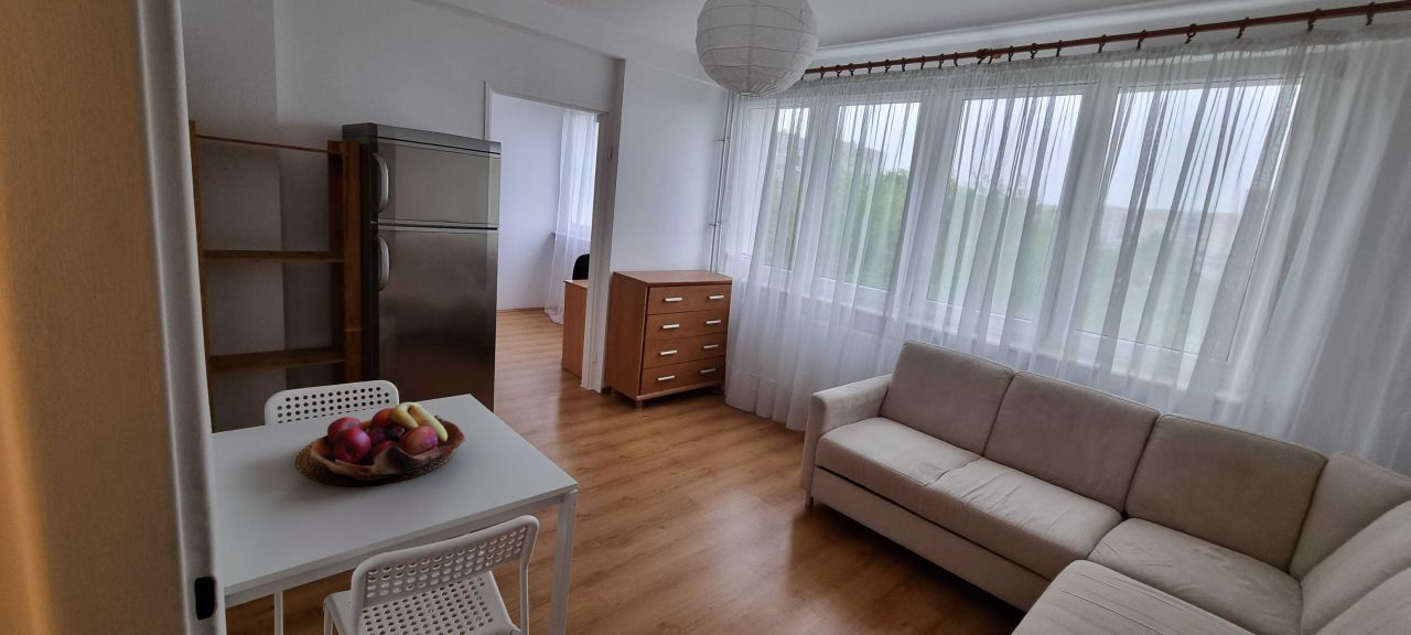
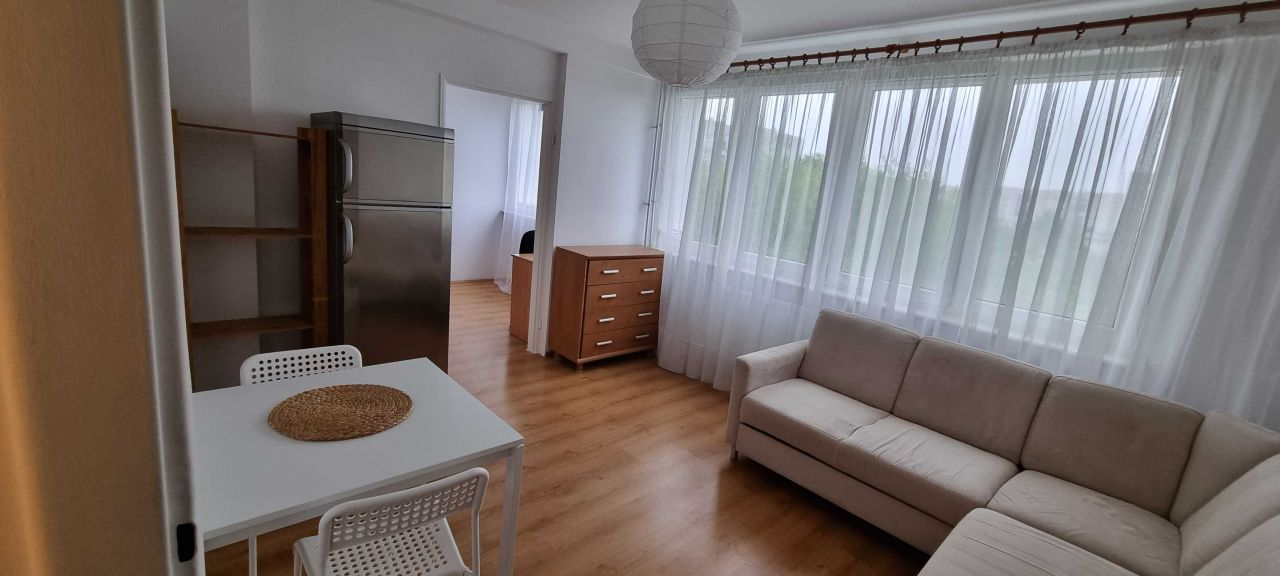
- fruit basket (394, 437)
